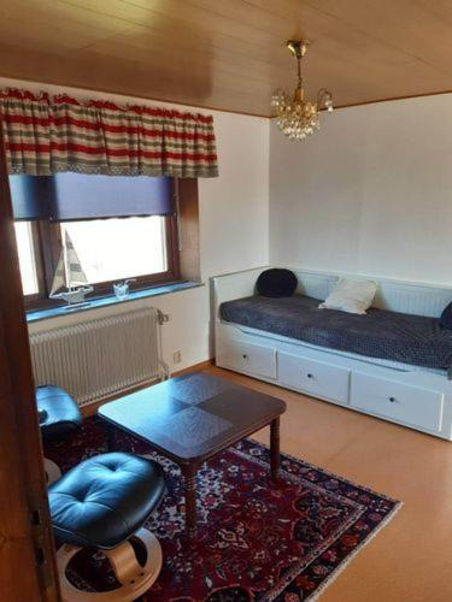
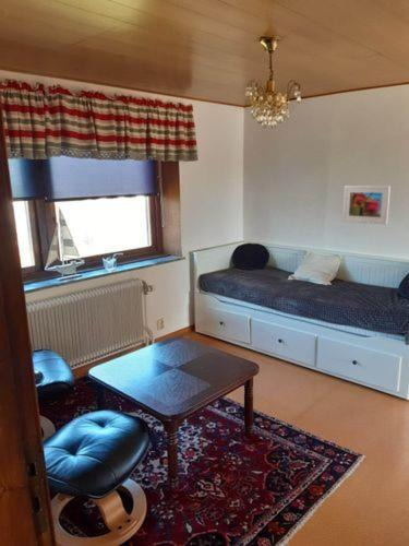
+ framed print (364, 204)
